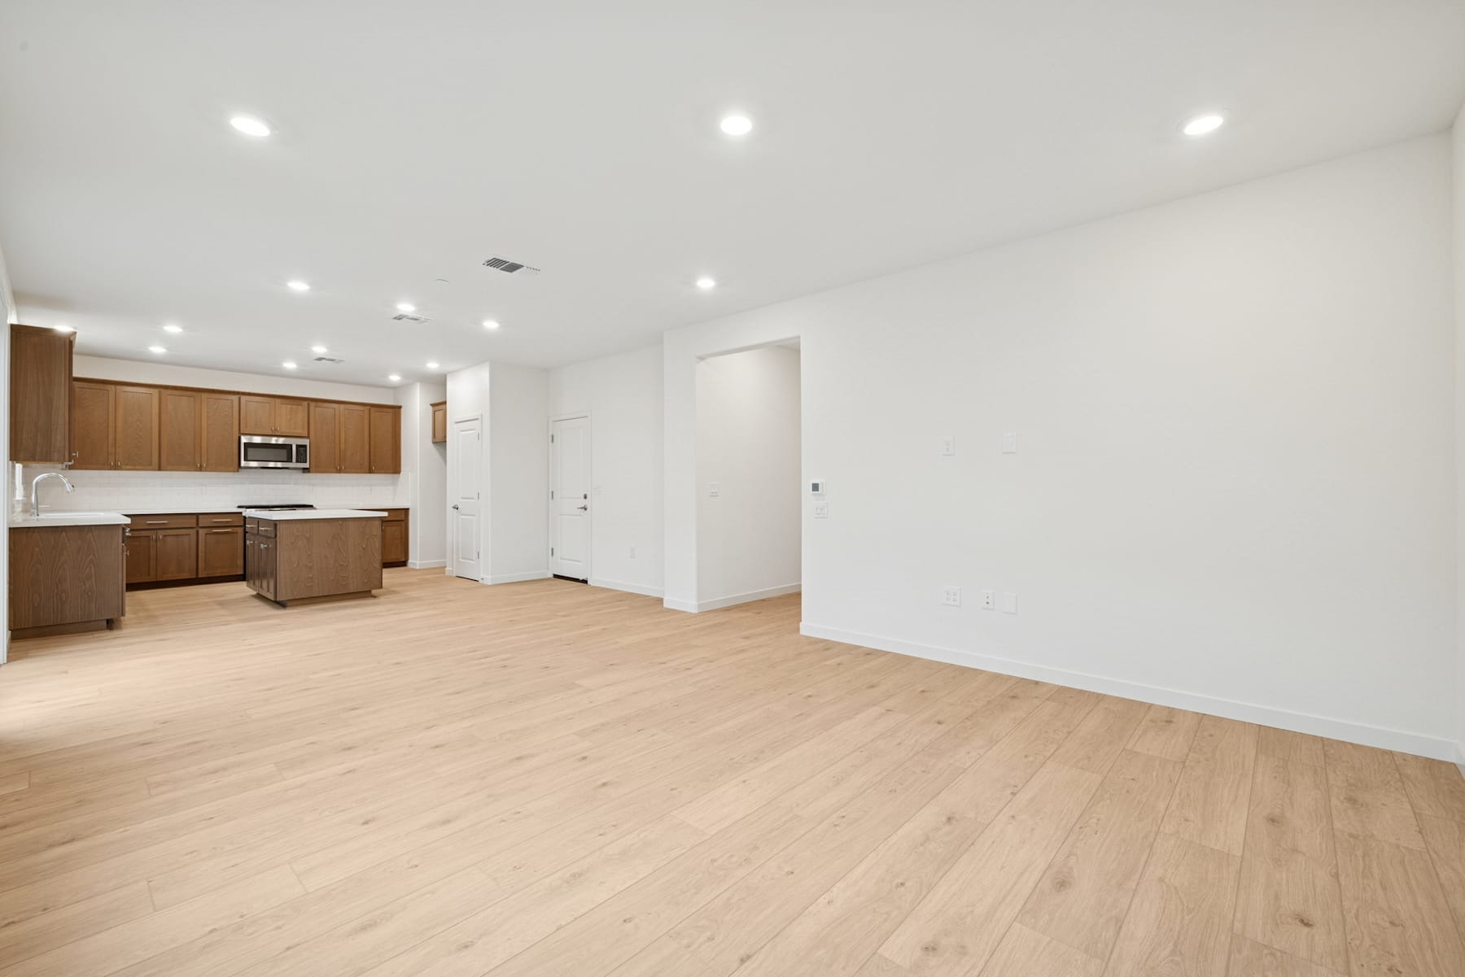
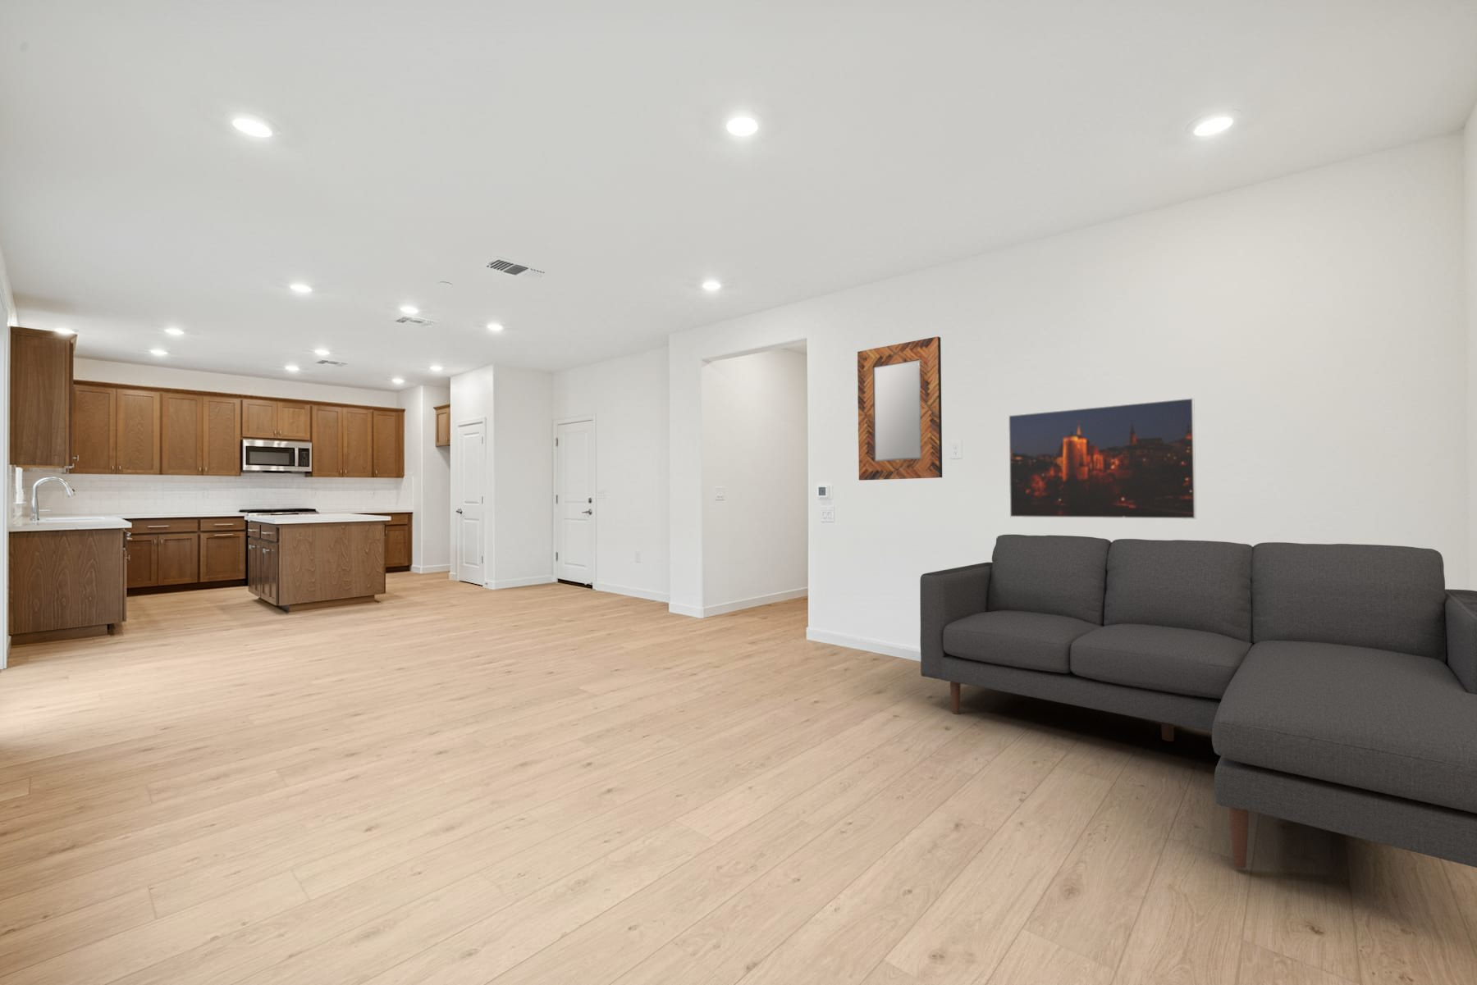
+ sofa (1149, 654)
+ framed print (1094, 463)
+ home mirror (897, 412)
